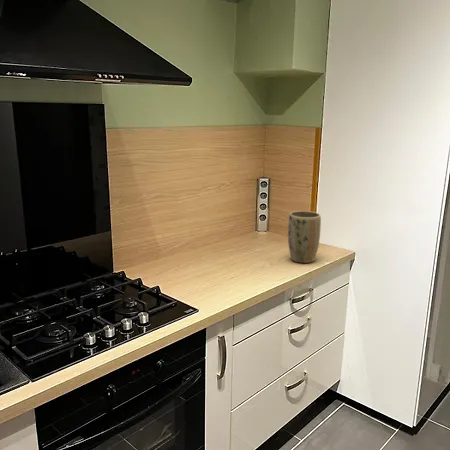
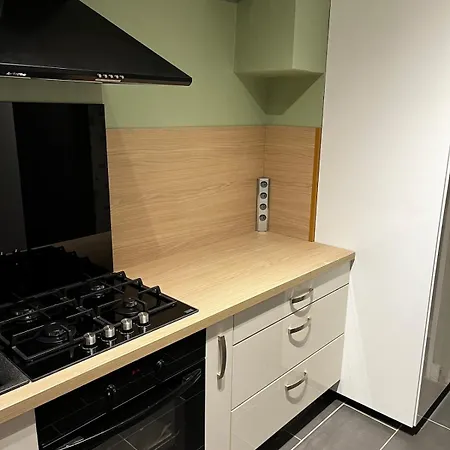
- plant pot (303, 237)
